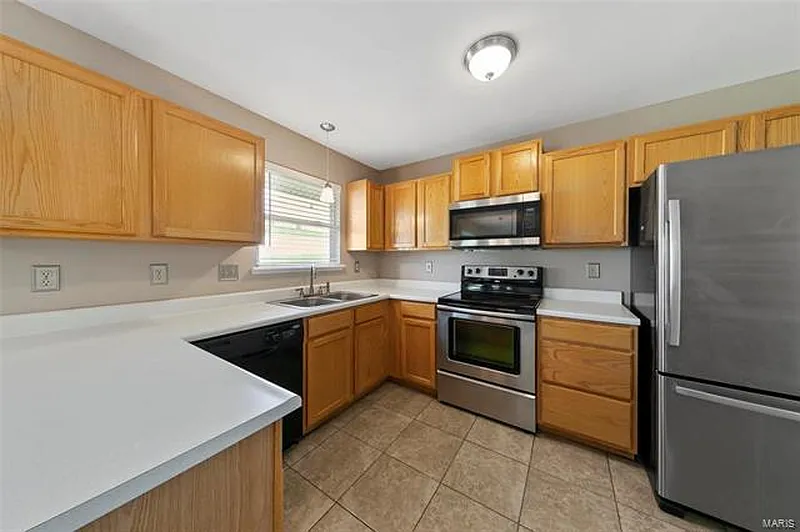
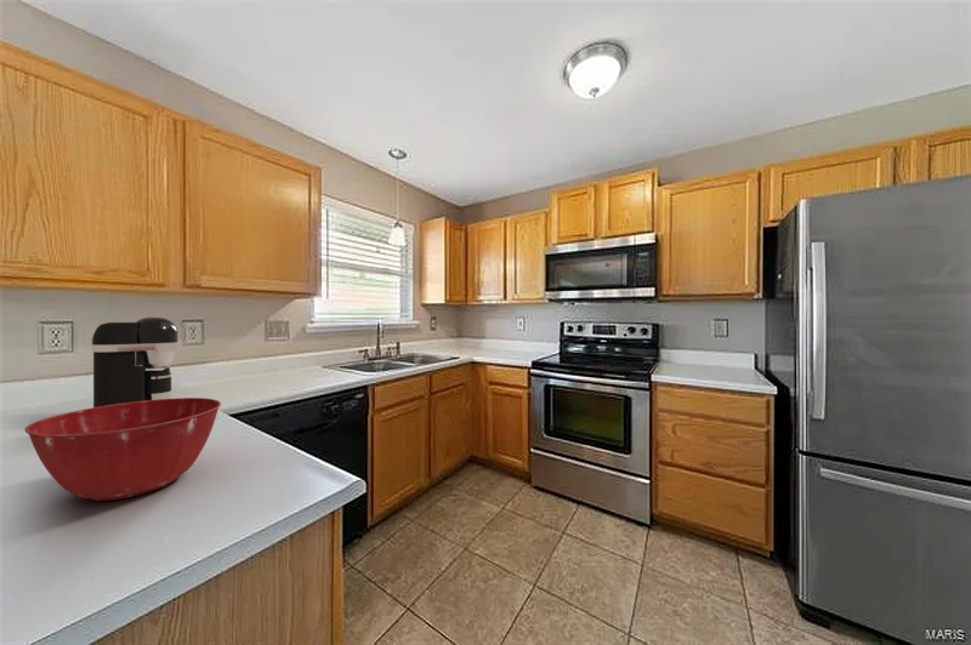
+ mixing bowl (136, 447)
+ coffee maker (137, 366)
